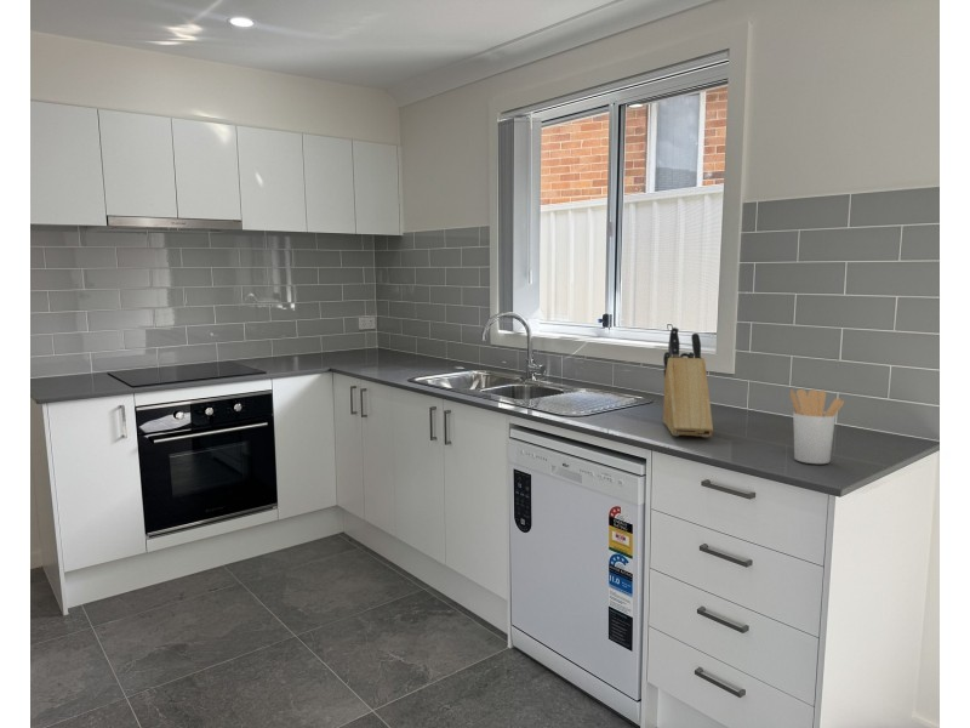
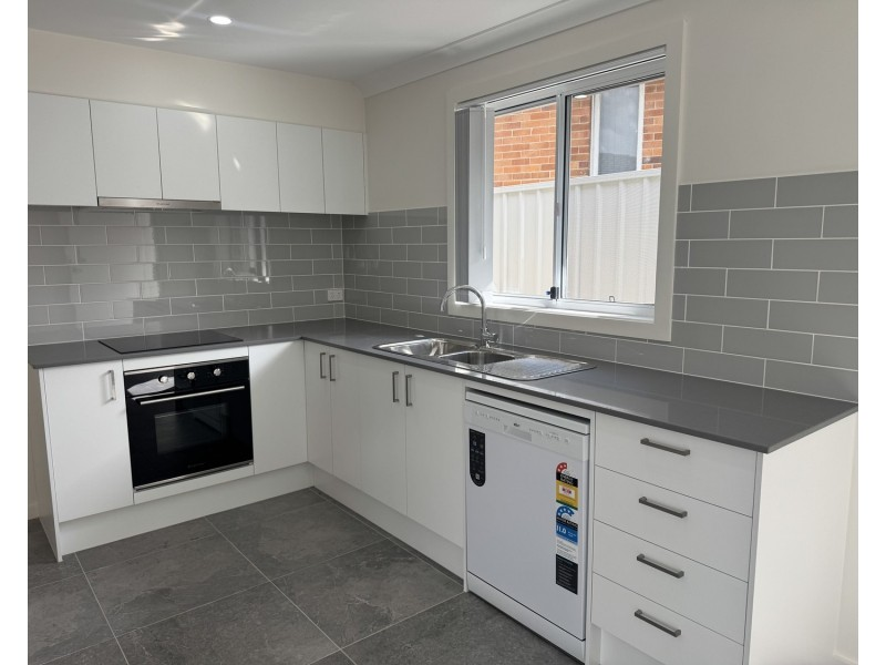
- knife block (685, 379)
- utensil holder (811, 423)
